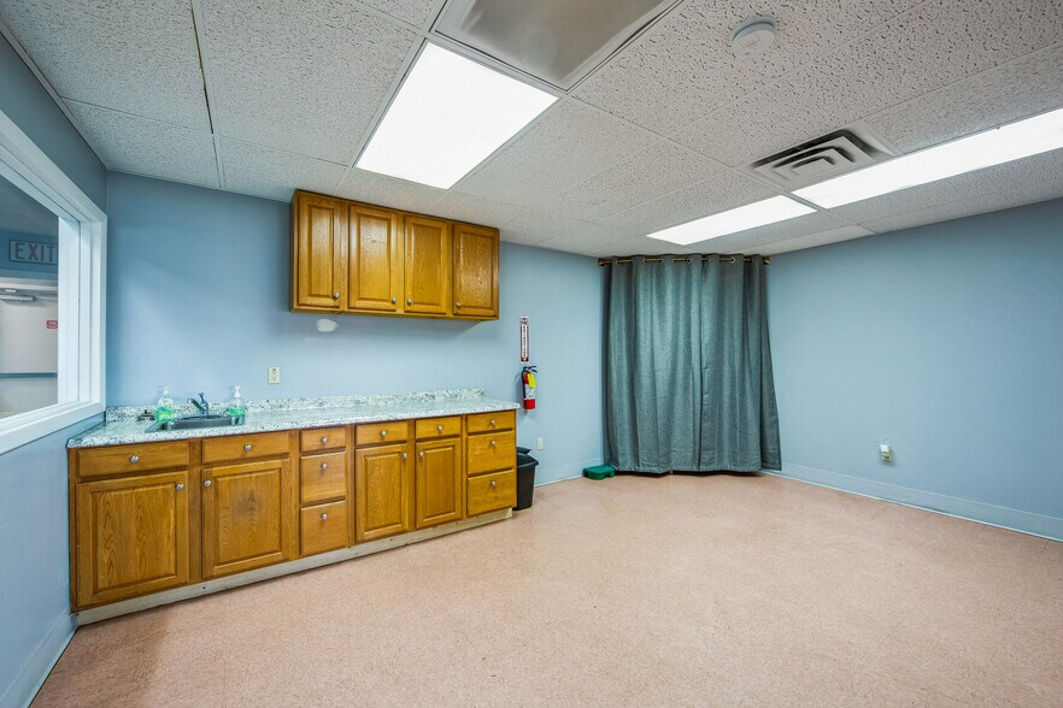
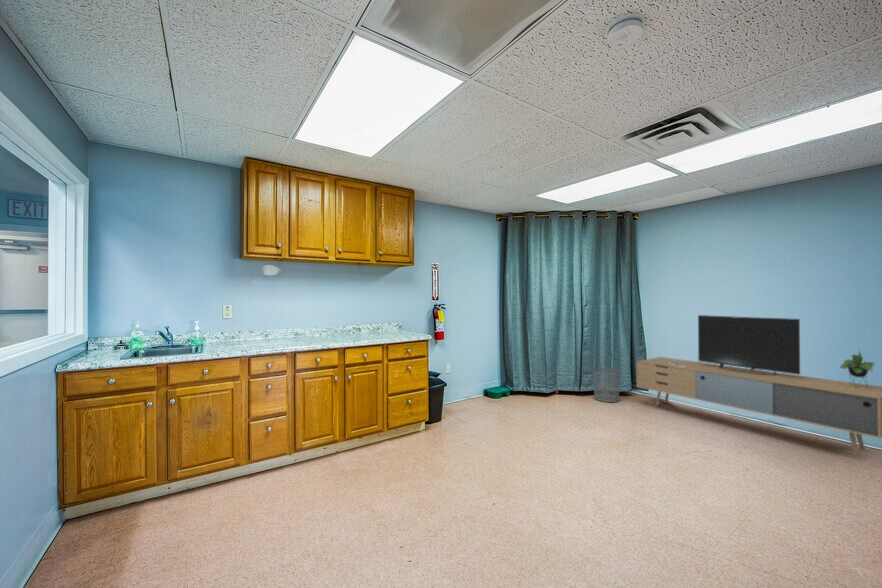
+ media console (742, 370)
+ waste bin (606, 384)
